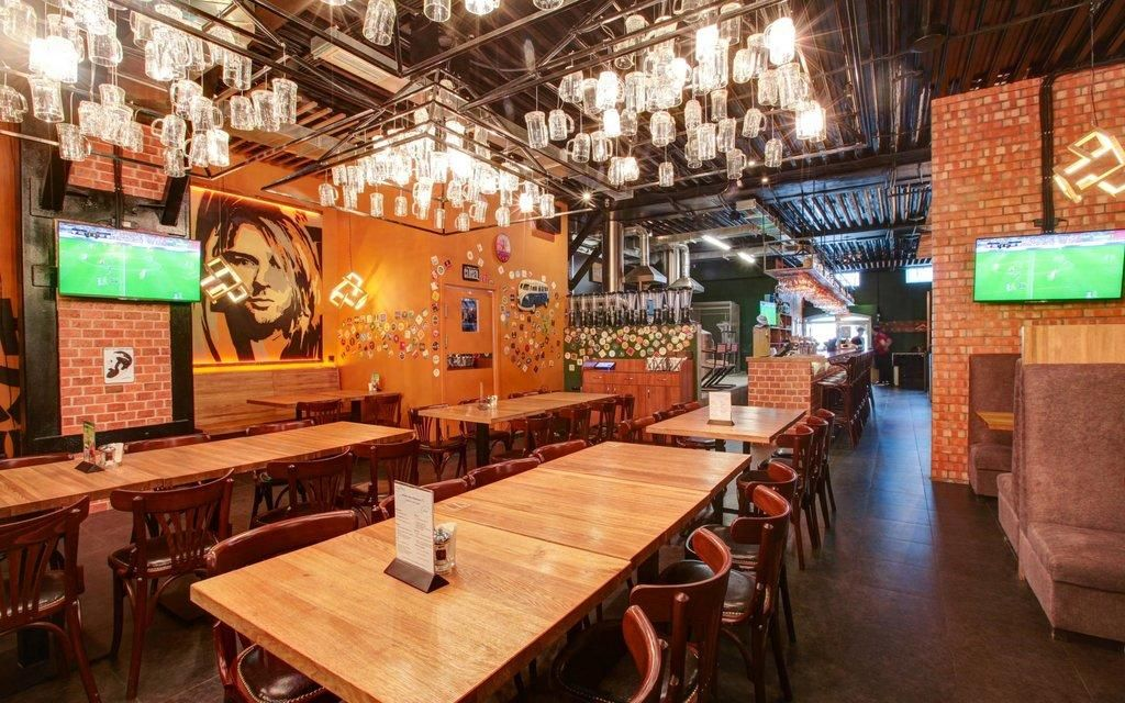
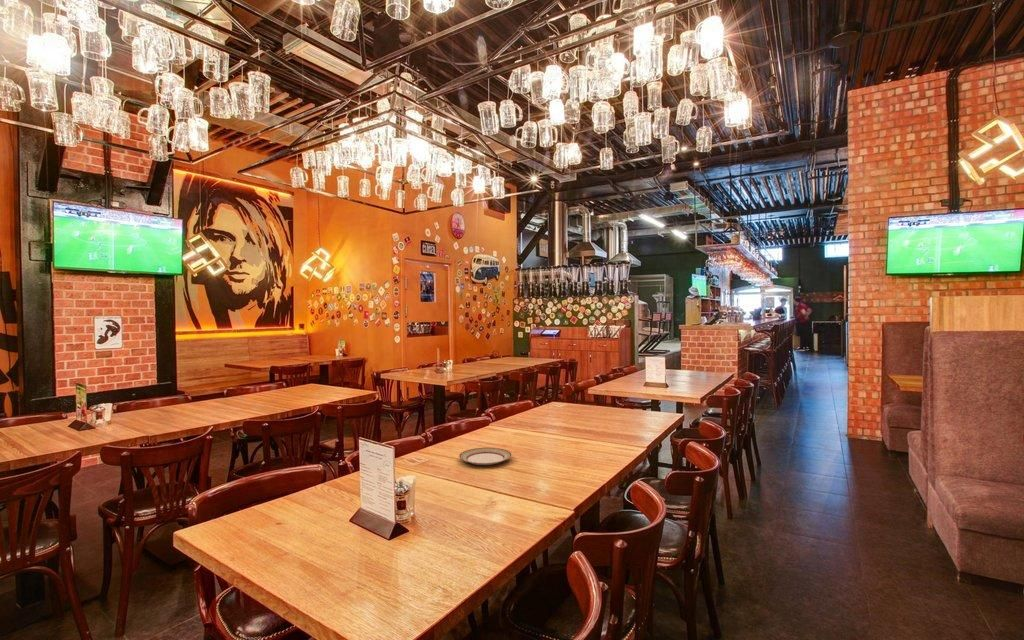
+ plate (485, 457)
